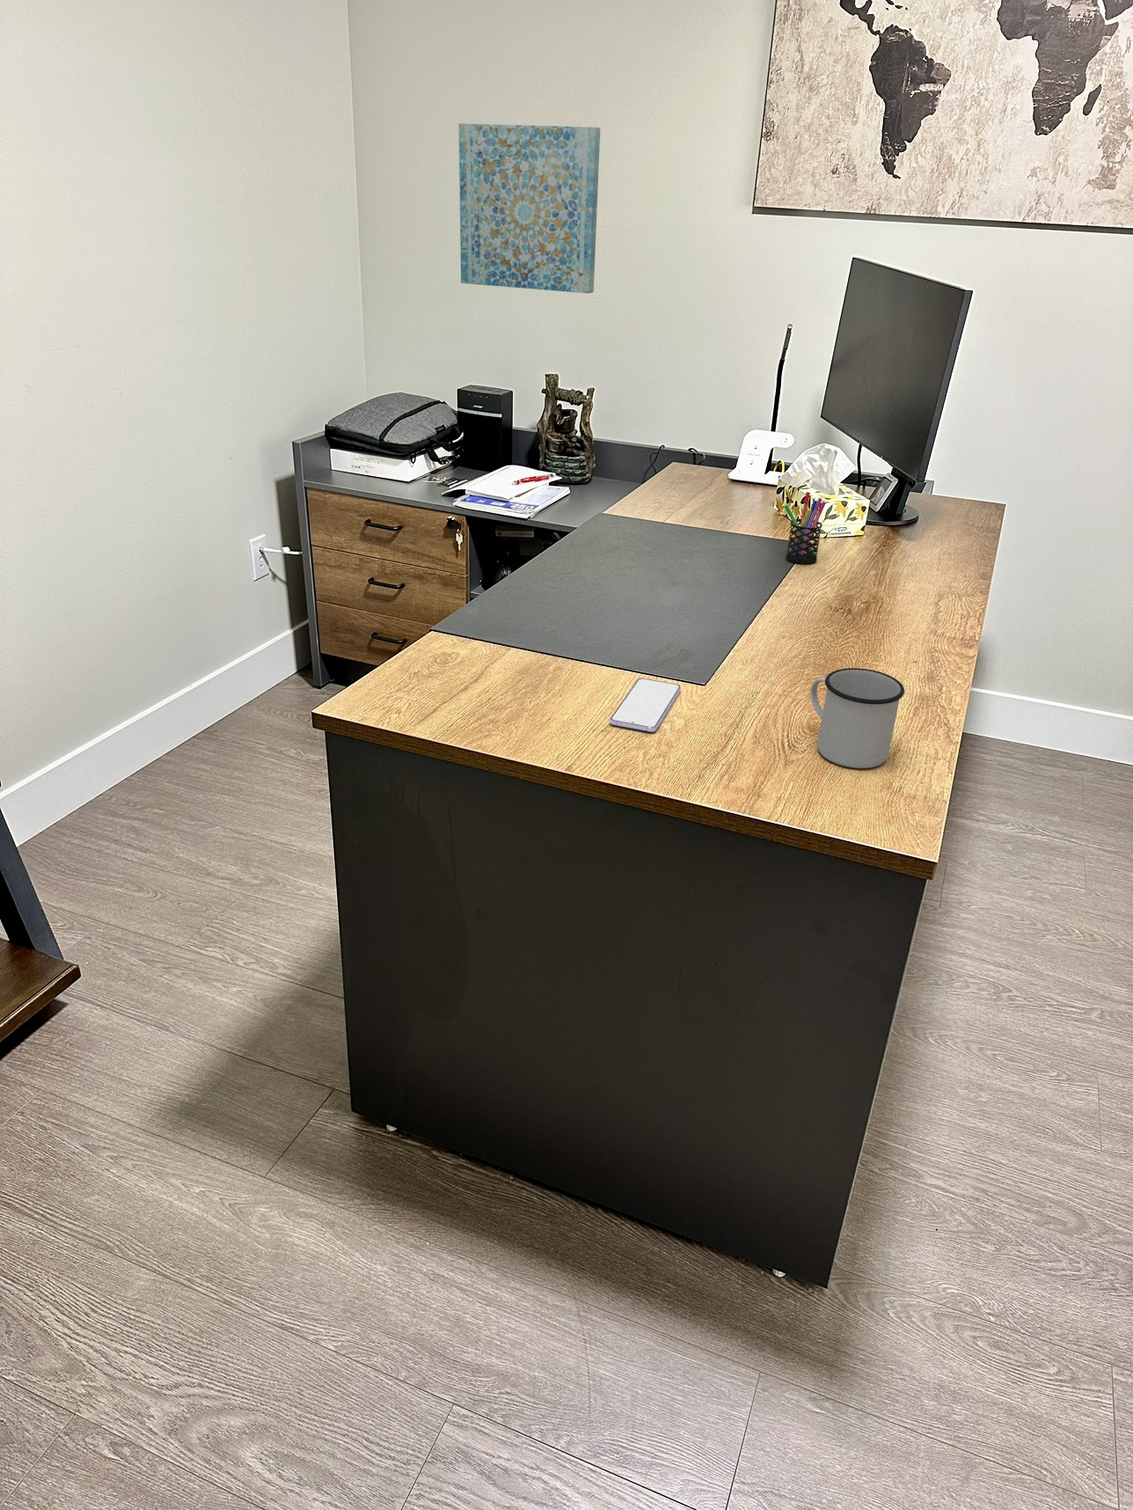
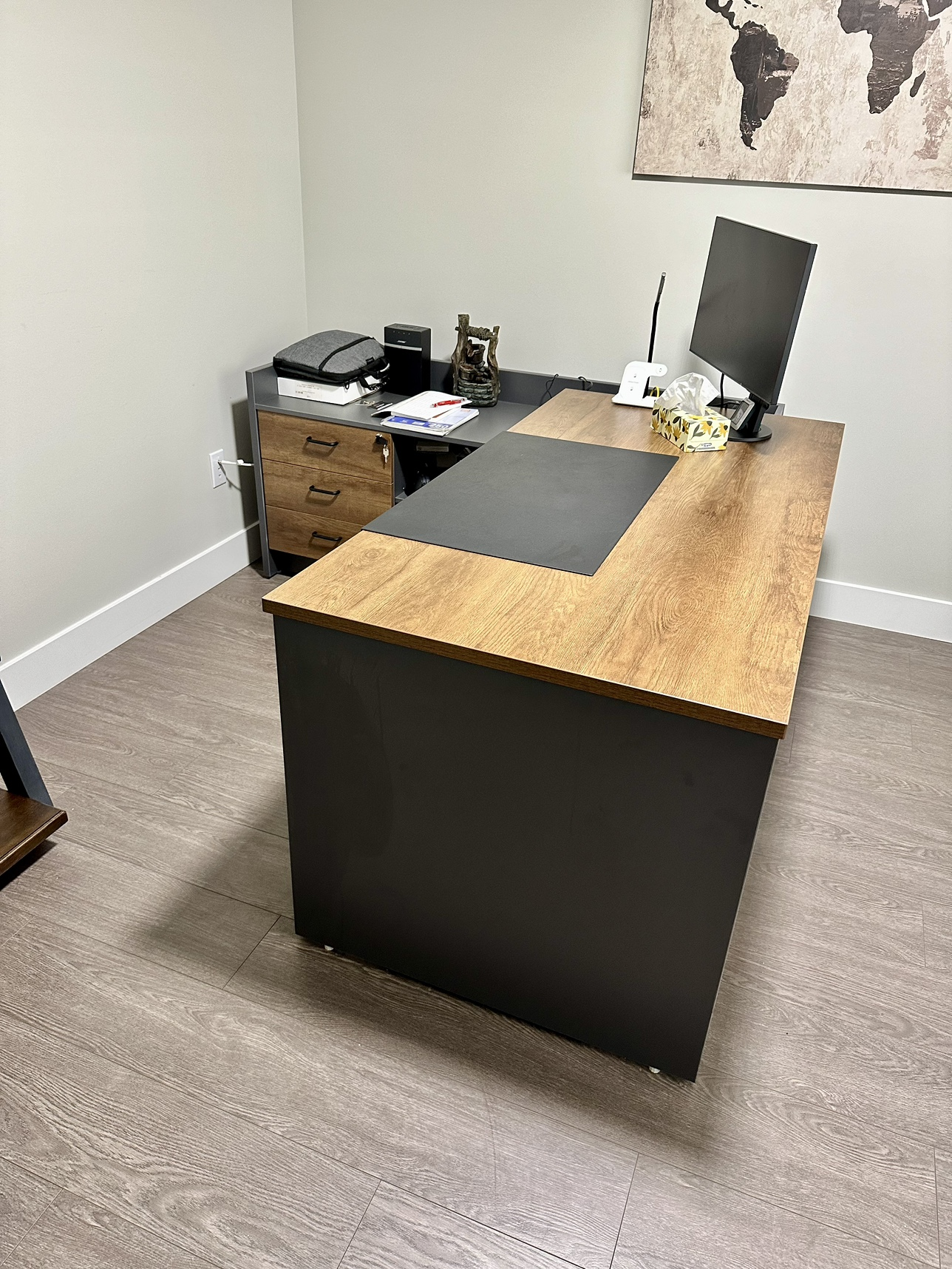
- smartphone (646, 703)
- pen holder (801, 527)
- mug (849, 714)
- wall art (527, 208)
